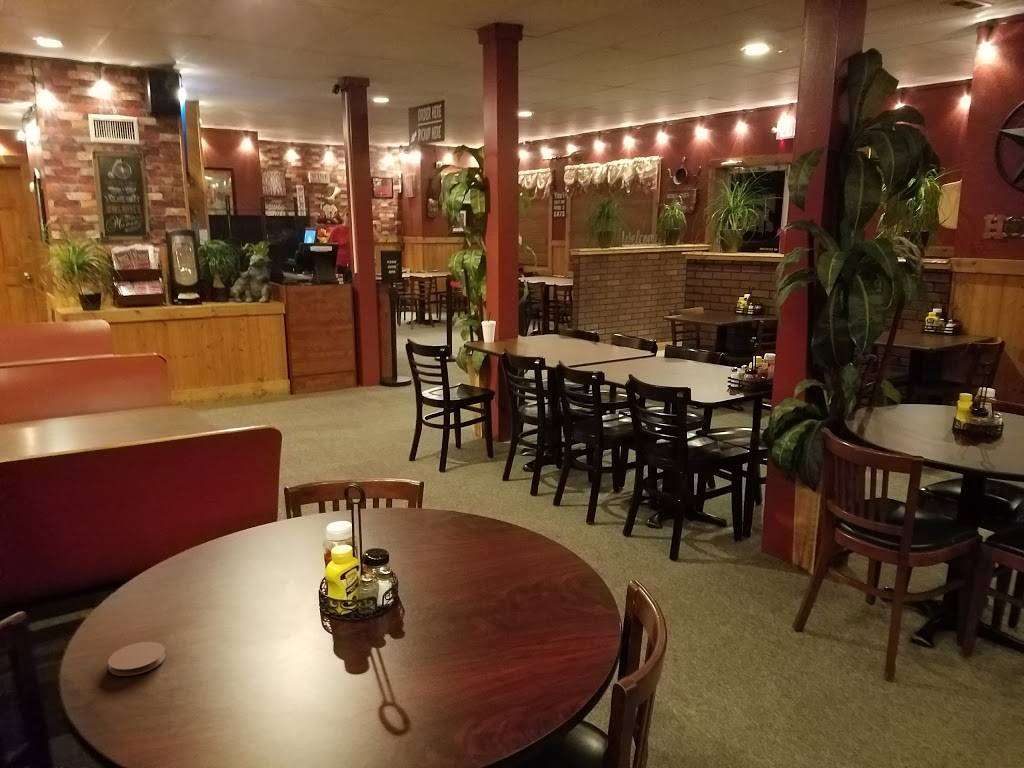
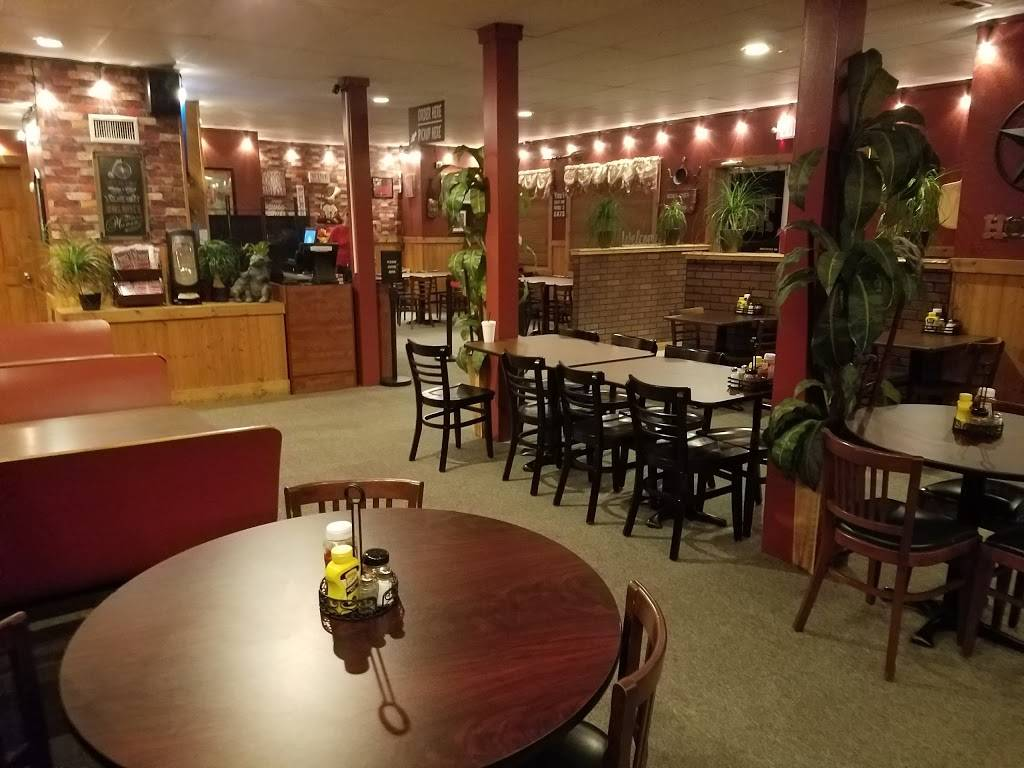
- coaster (137, 658)
